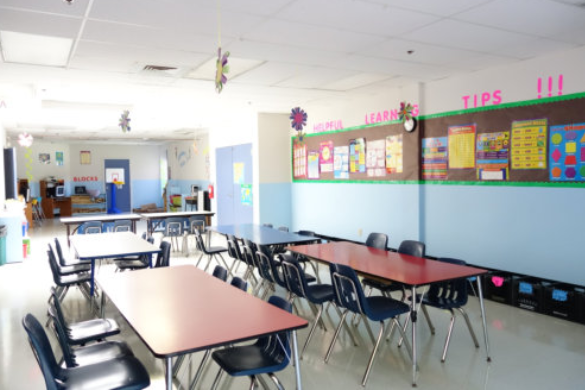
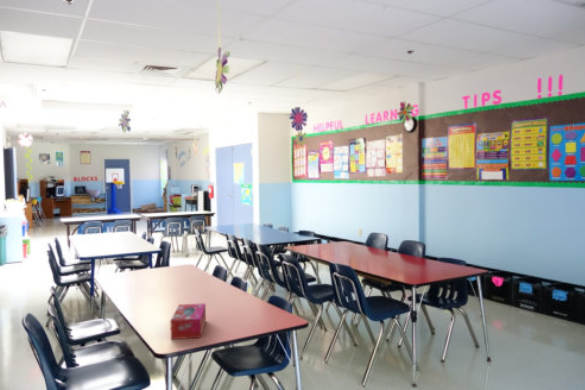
+ tissue box (189, 320)
